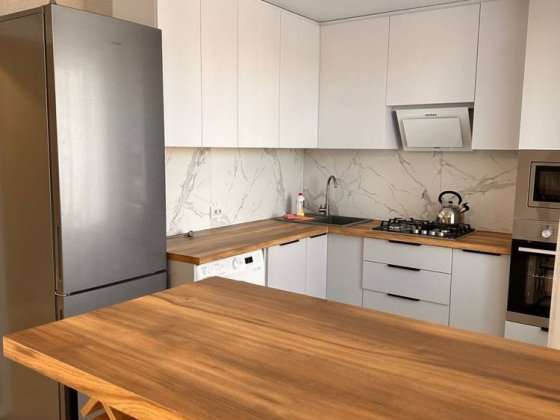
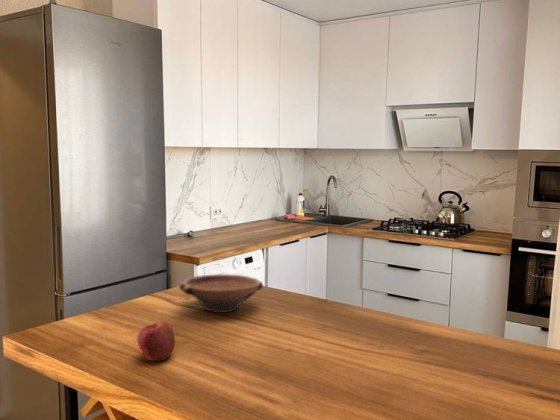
+ apple (156, 340)
+ bowl (221, 294)
